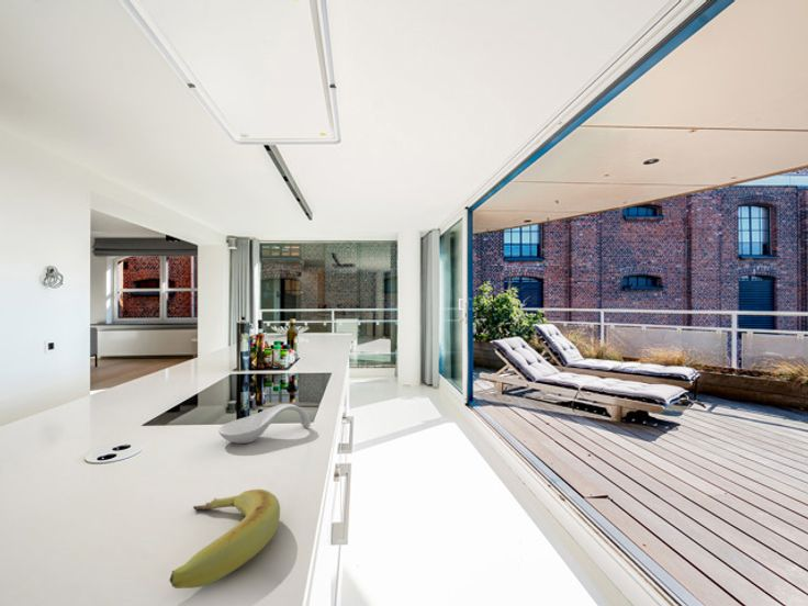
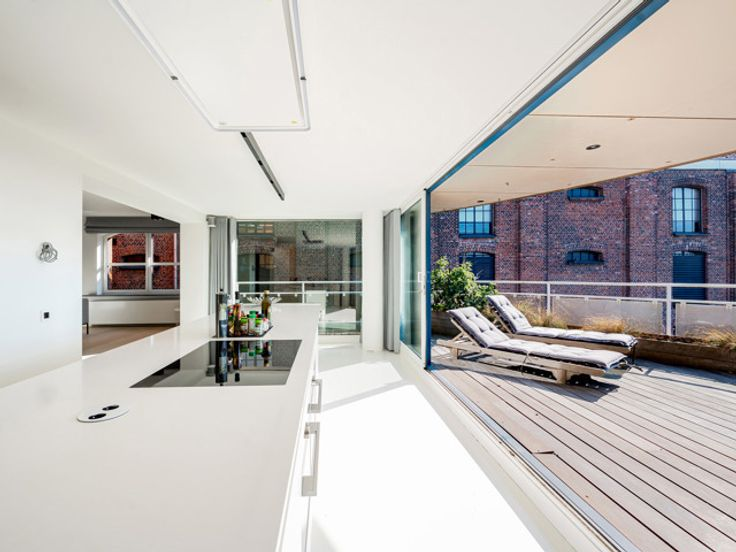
- spoon rest (266, 420)
- banana (220, 507)
